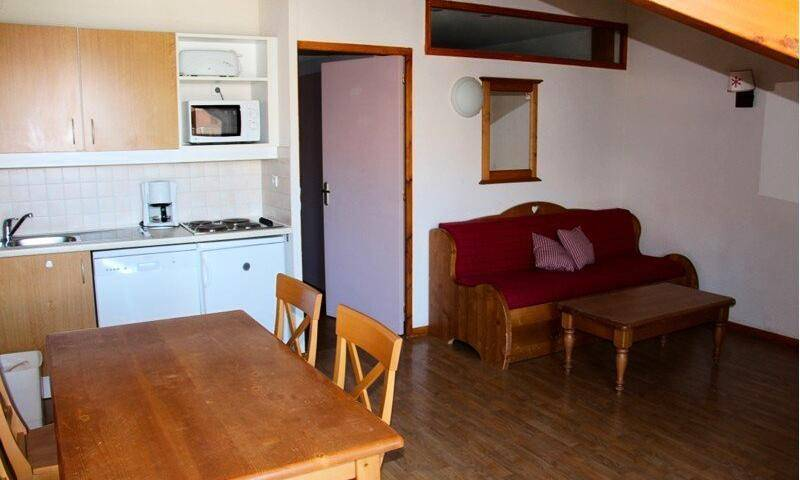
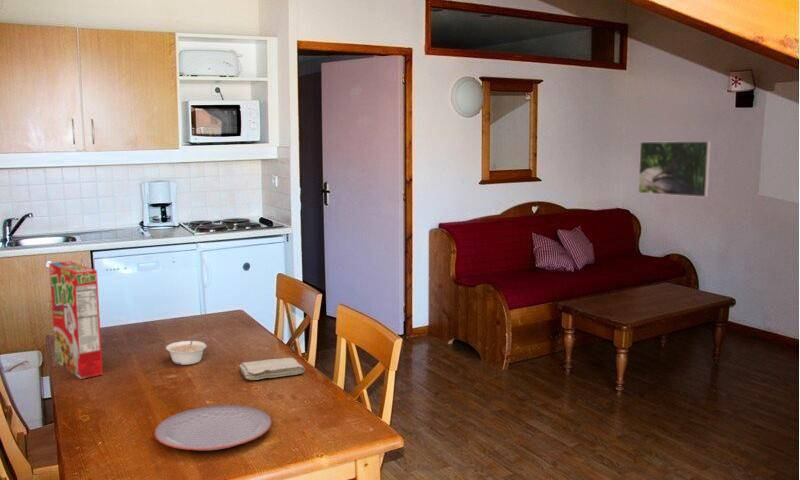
+ legume (186, 351)
+ washcloth (271, 367)
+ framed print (672, 168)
+ cereal box (75, 317)
+ plate (214, 429)
